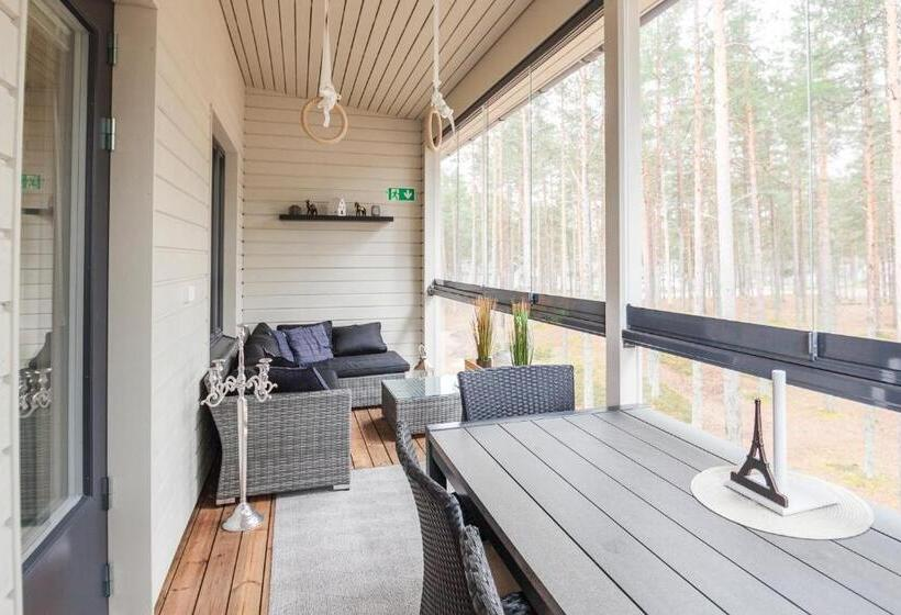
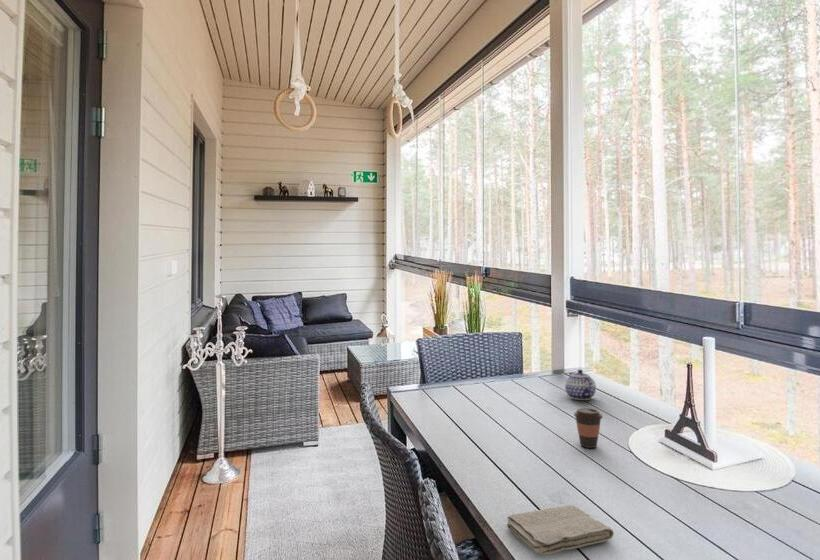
+ teapot (580, 383)
+ coffee cup (588, 428)
+ washcloth (557, 526)
